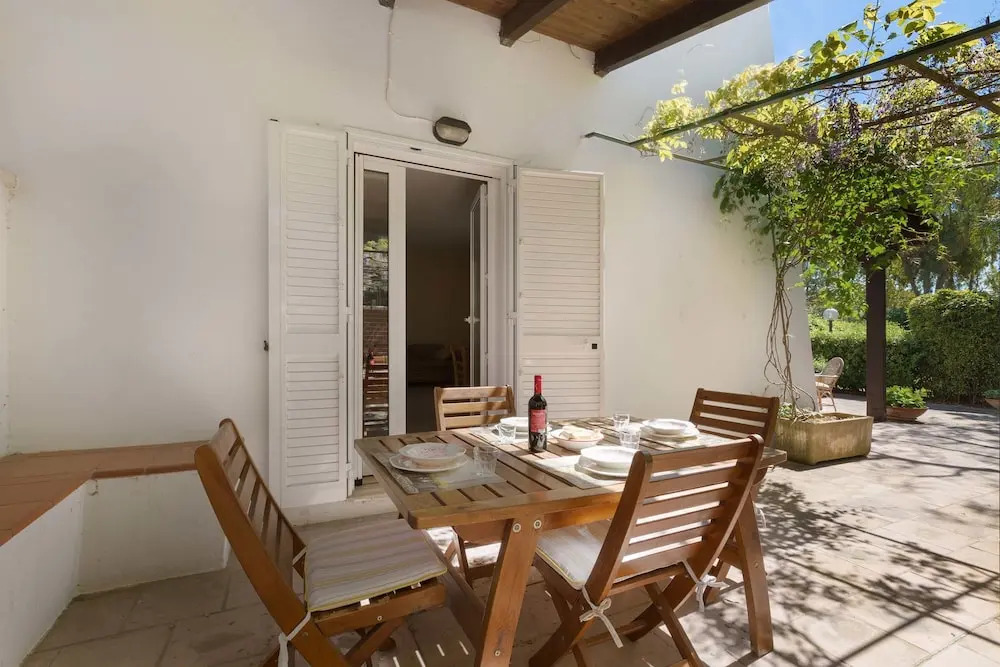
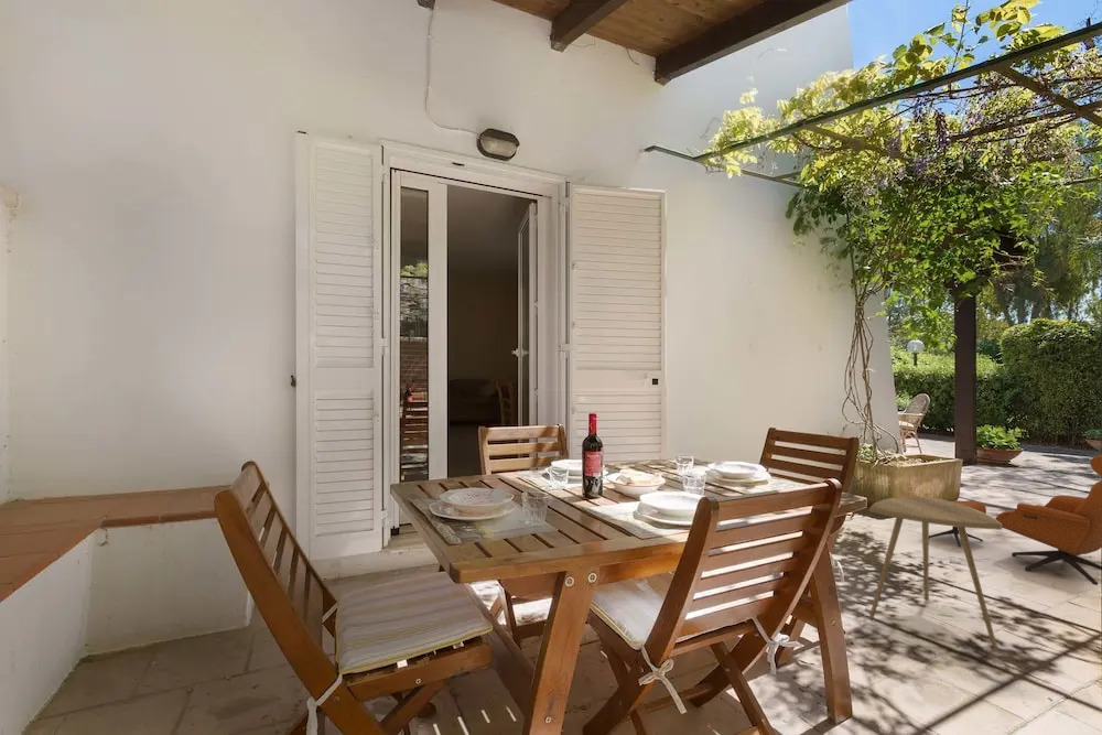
+ lounge chair (1023, 504)
+ side table (928, 566)
